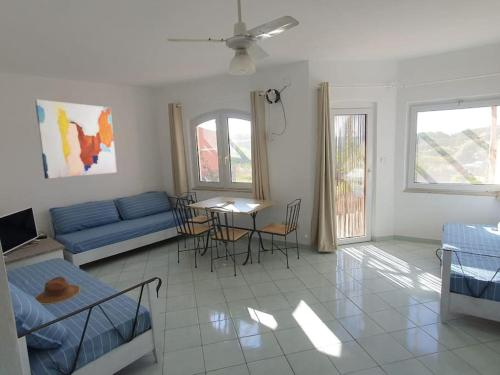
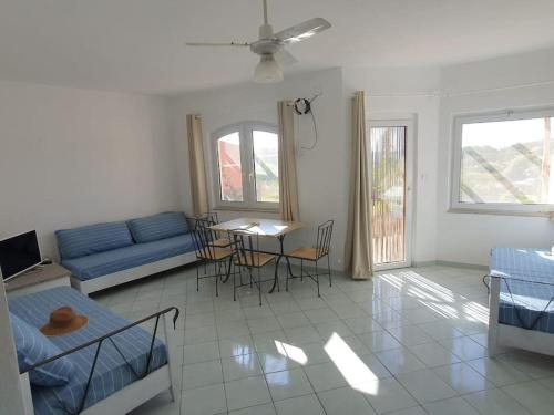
- wall art (80, 140)
